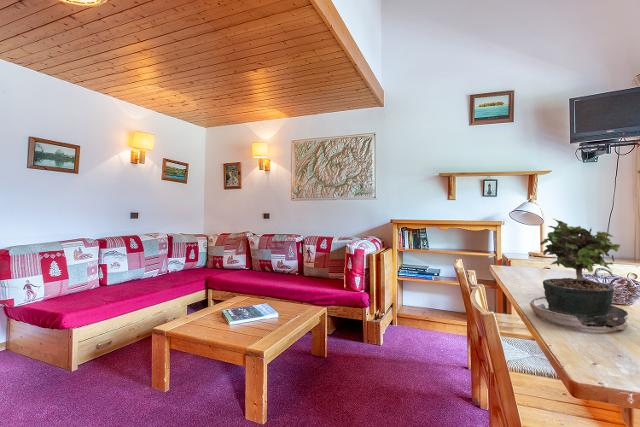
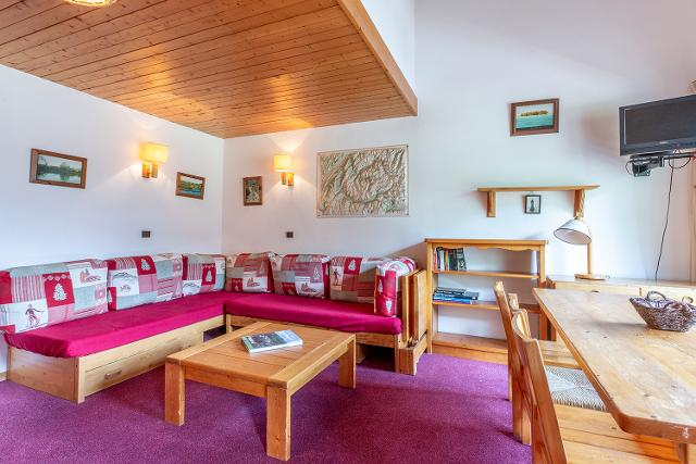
- potted plant (577, 267)
